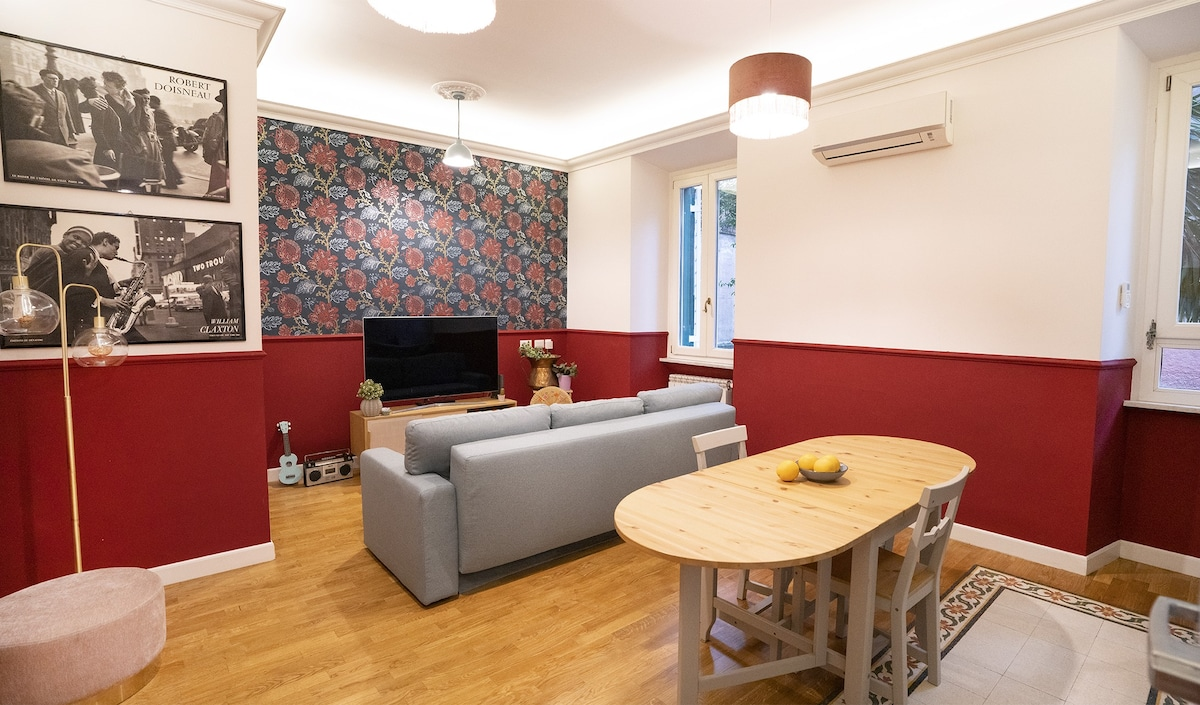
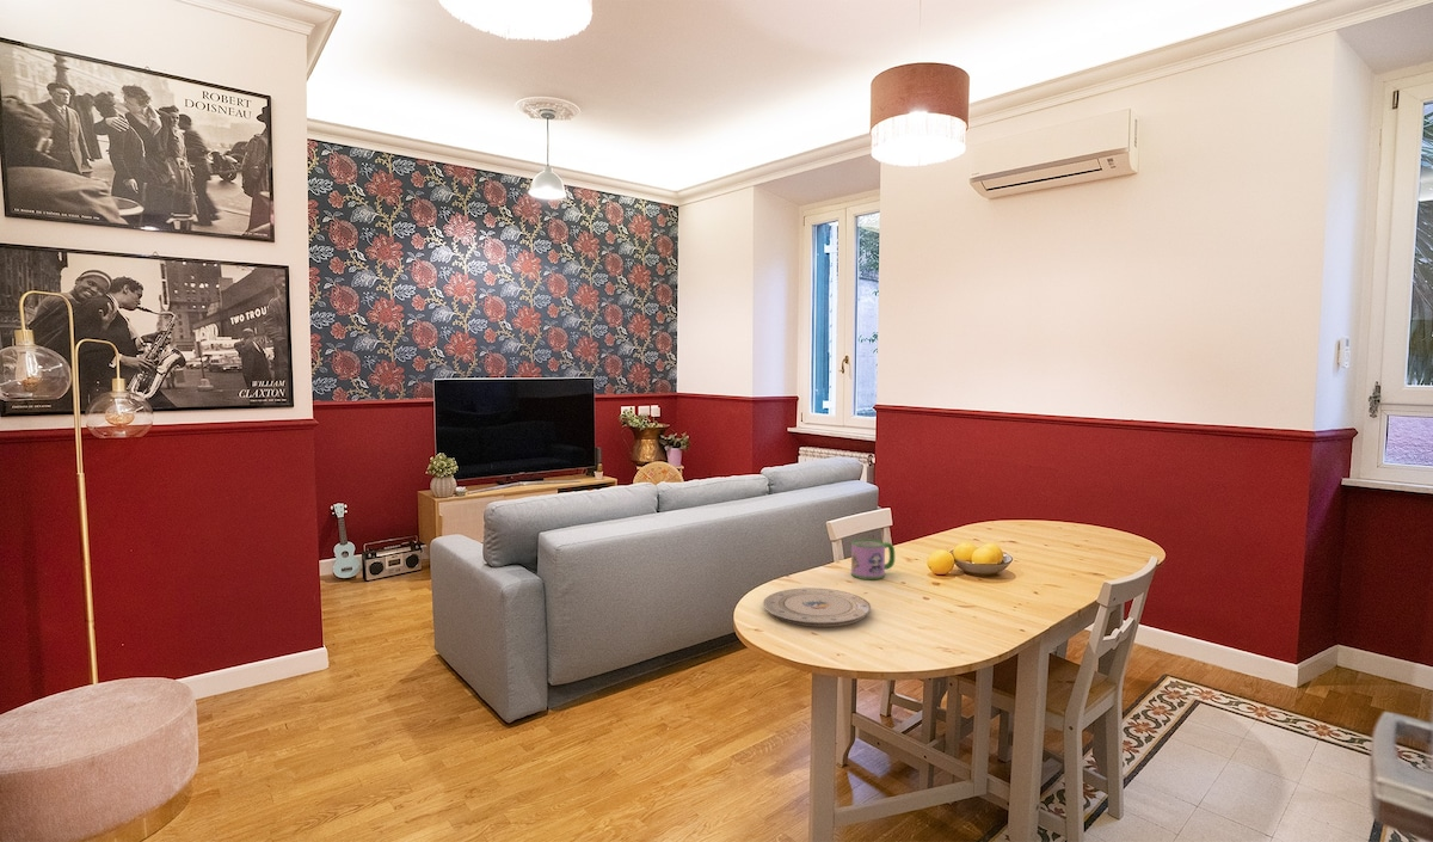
+ mug (873, 558)
+ plate (816, 607)
